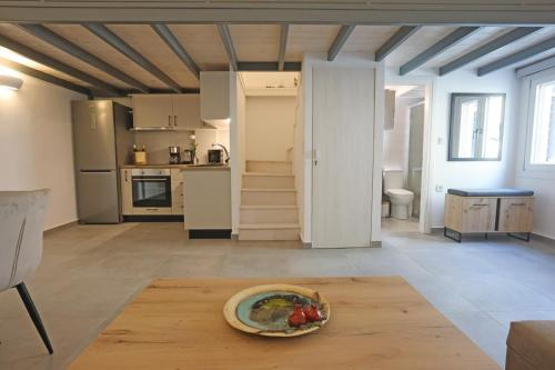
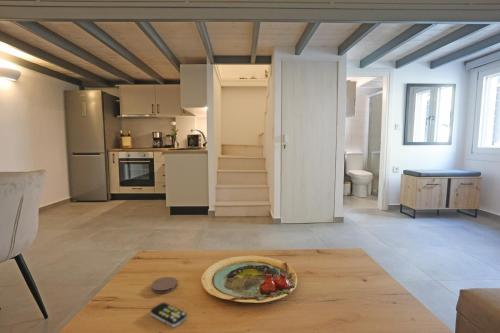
+ coaster (164, 284)
+ remote control (168, 313)
